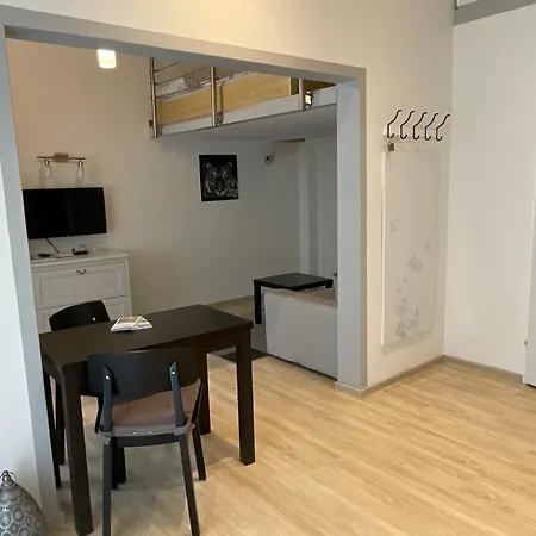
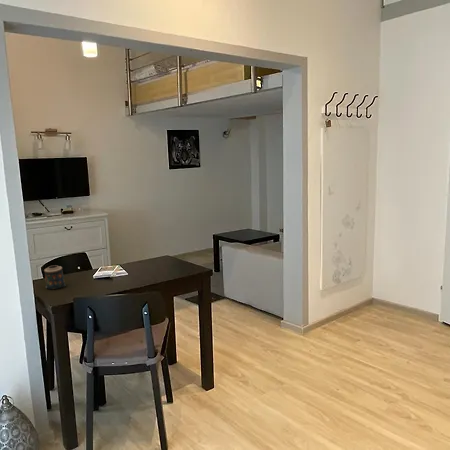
+ candle (53, 276)
